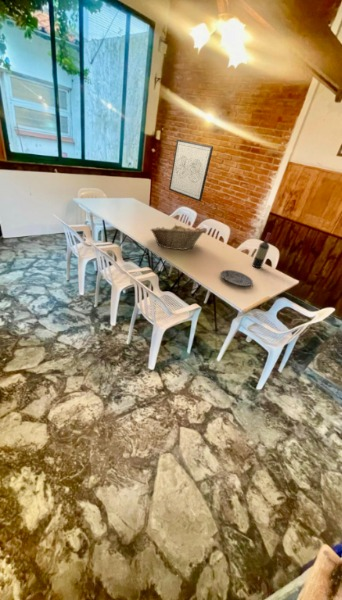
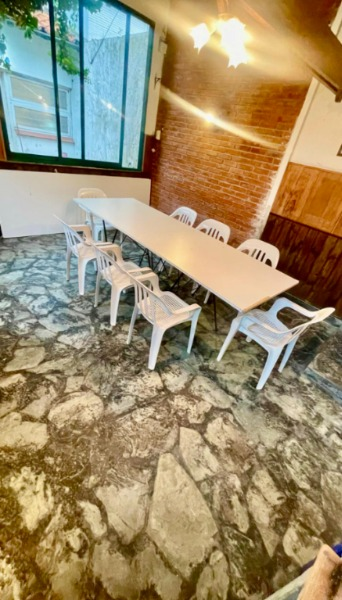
- plate (236, 278)
- wine bottle (262, 250)
- wall art (188, 170)
- fruit basket (177, 234)
